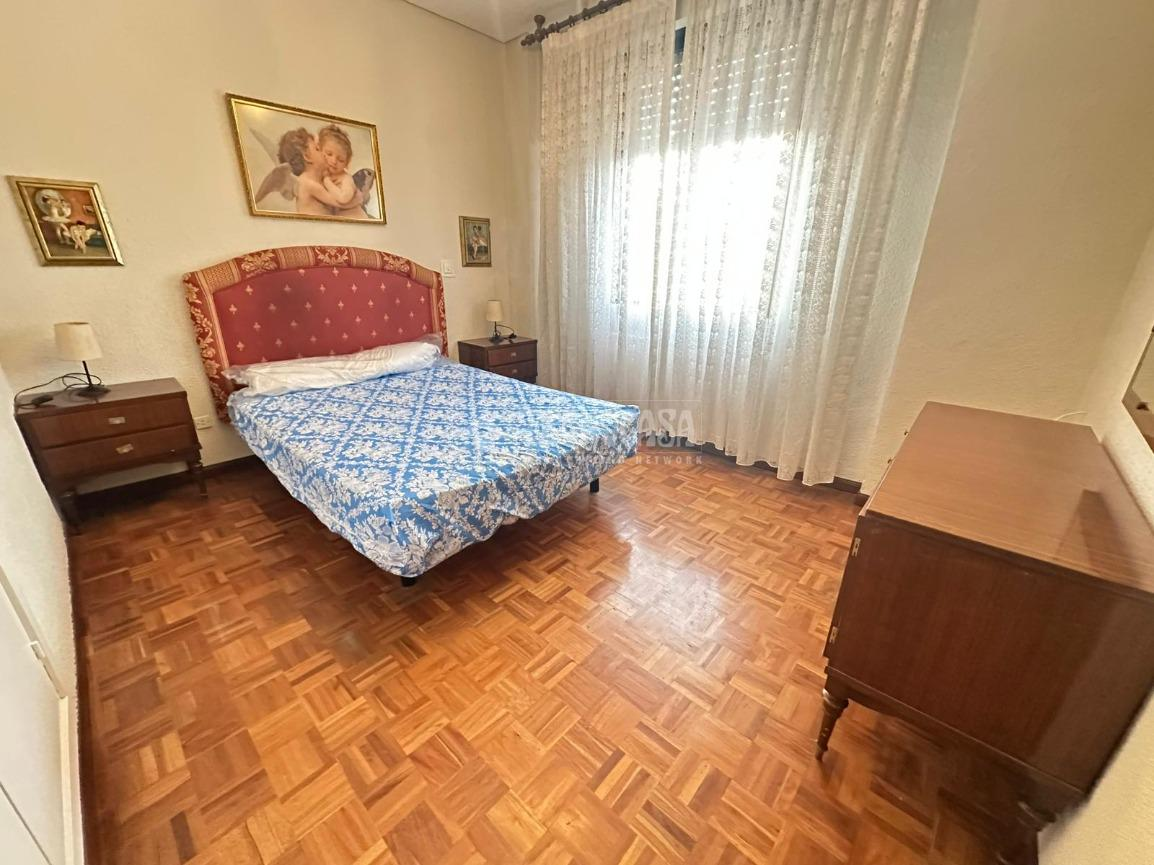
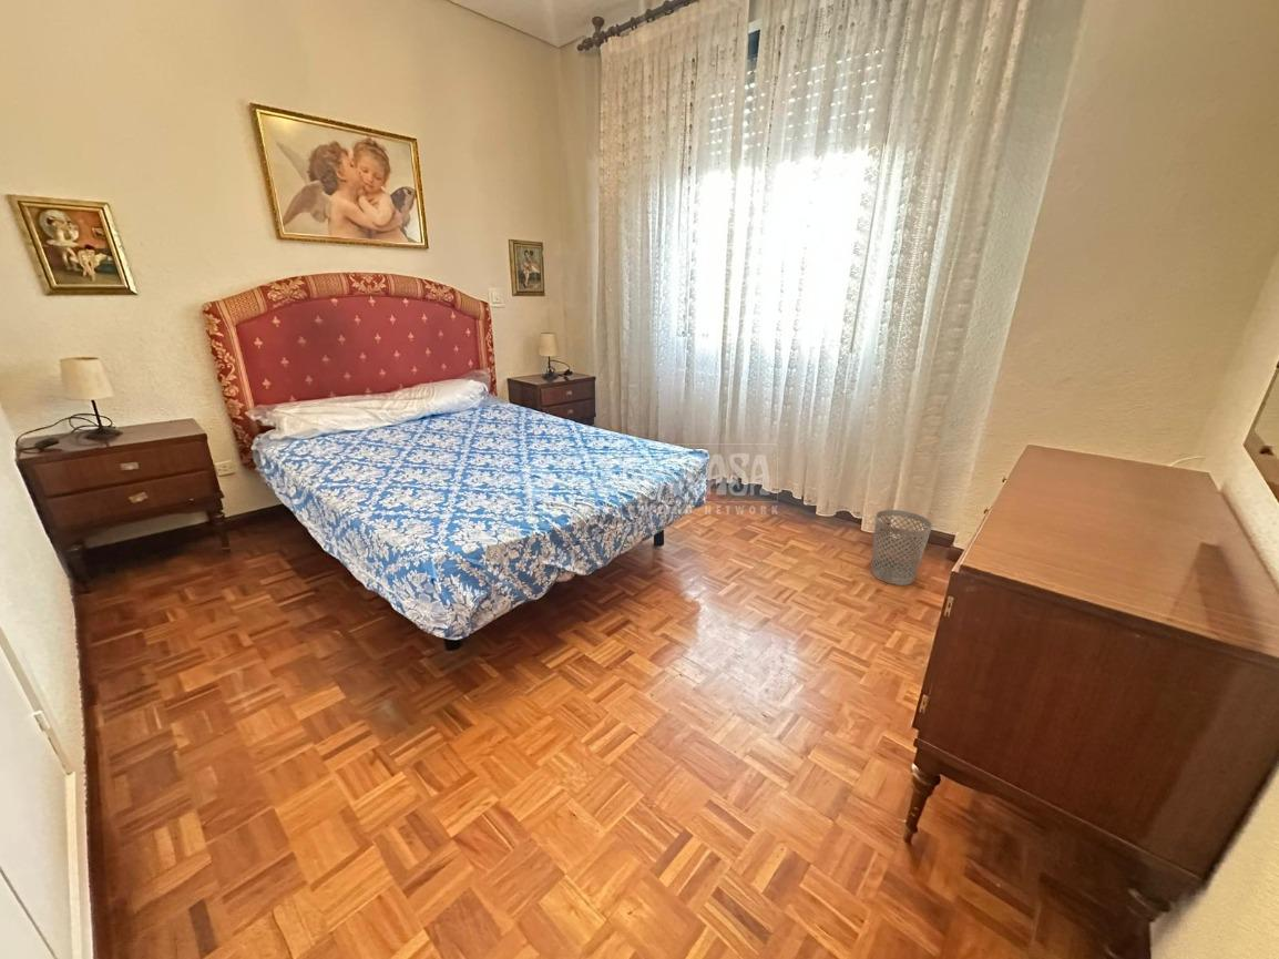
+ wastebasket (898, 548)
